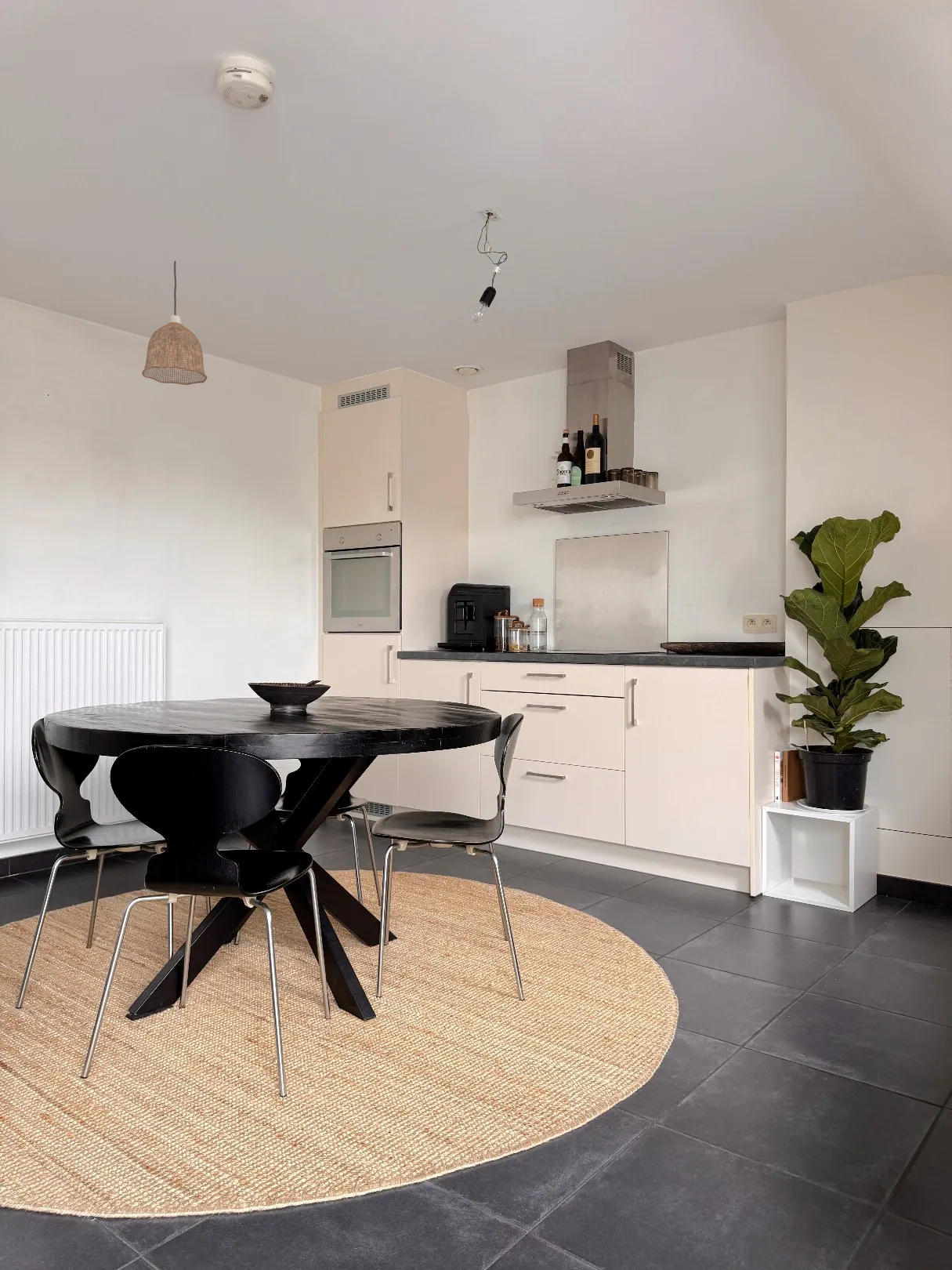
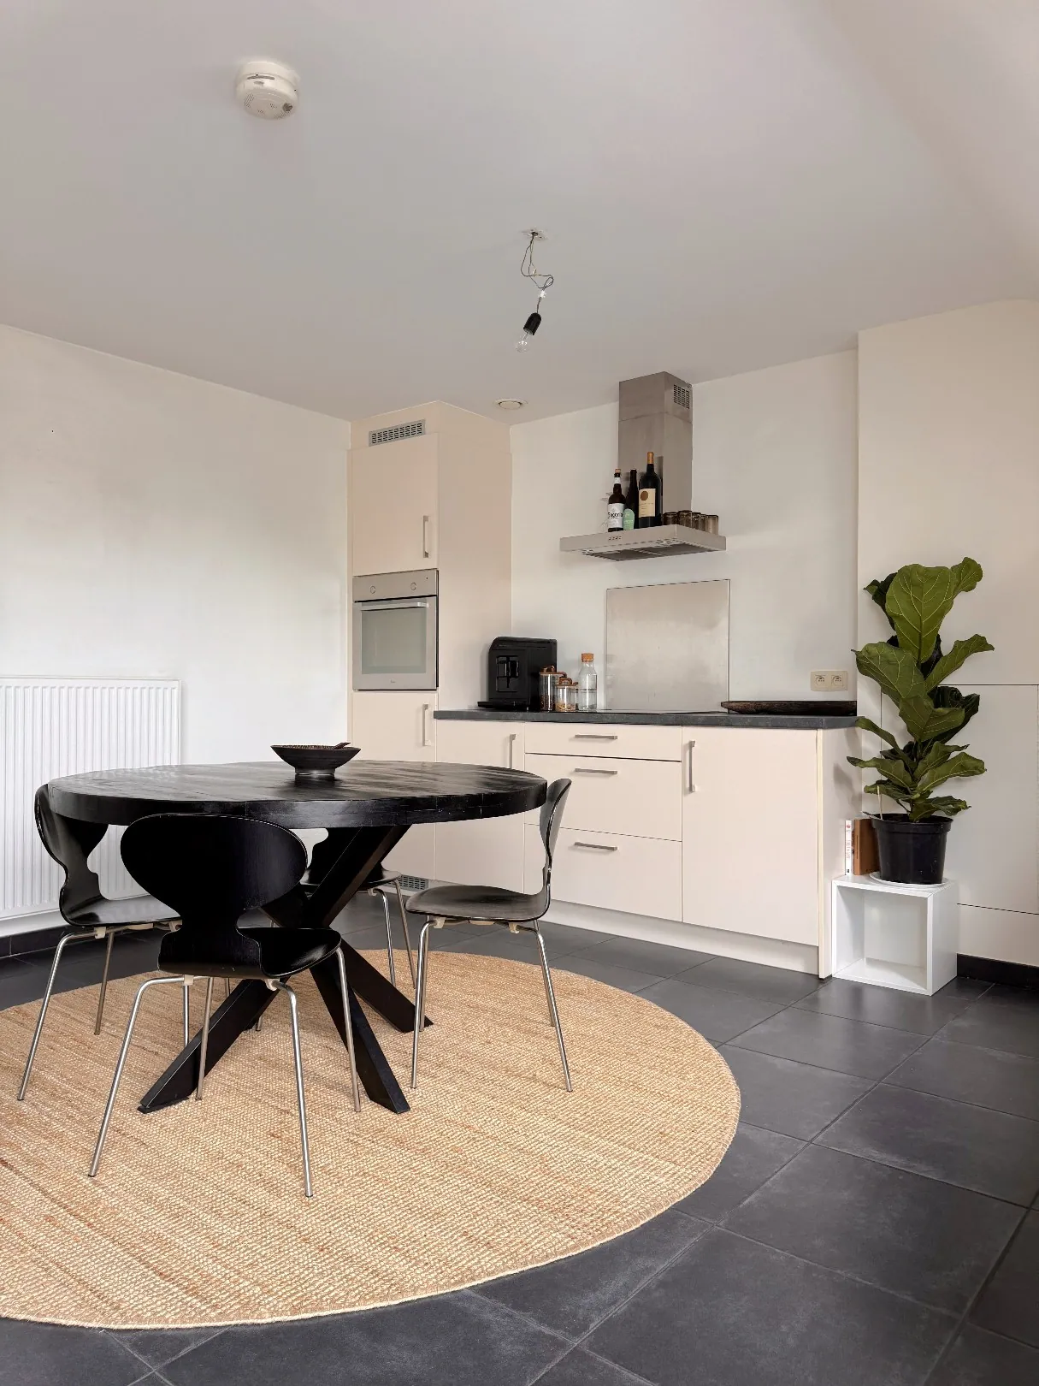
- pendant lamp (175, 318)
